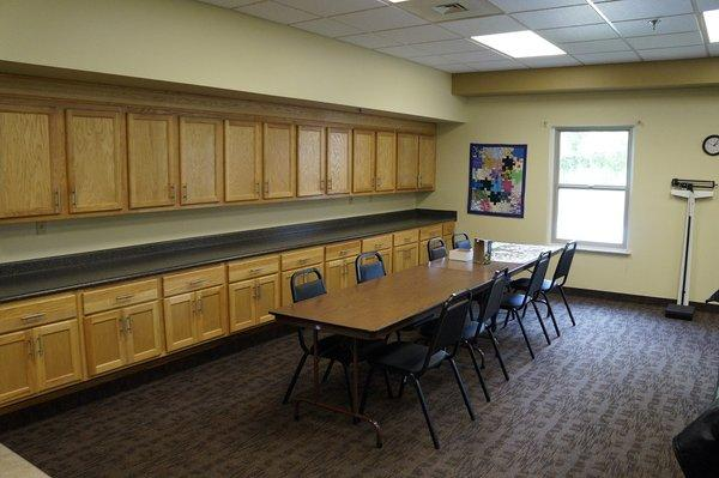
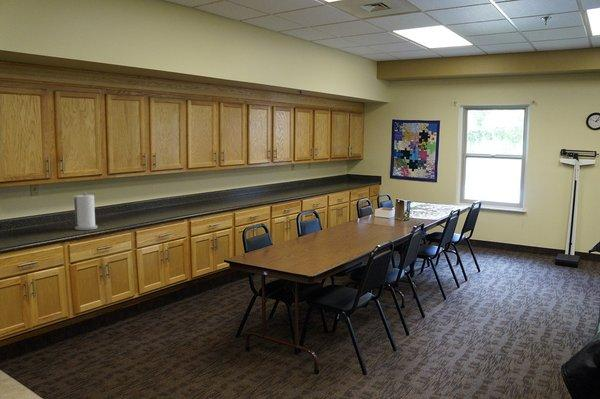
+ paper towel (85, 210)
